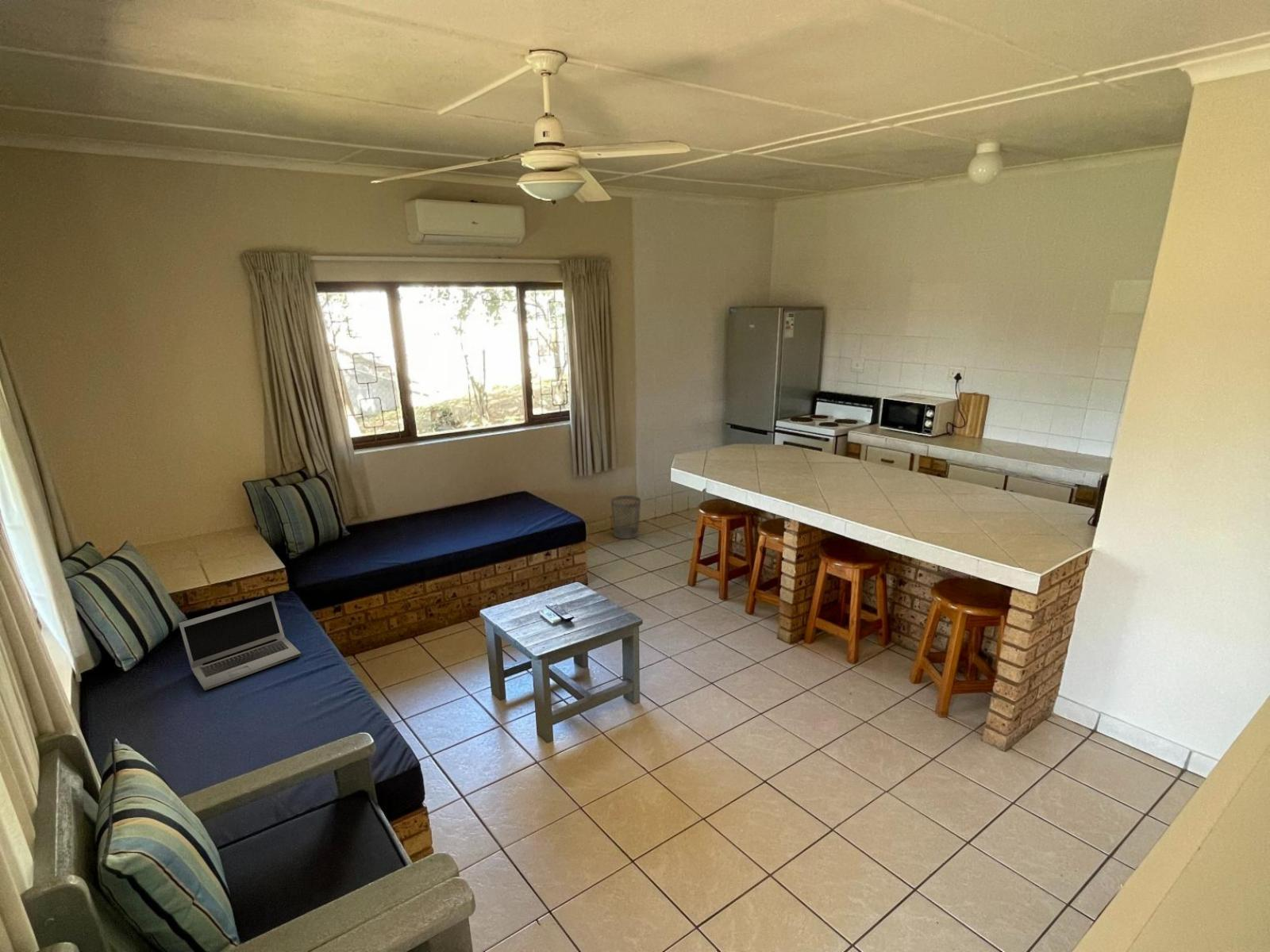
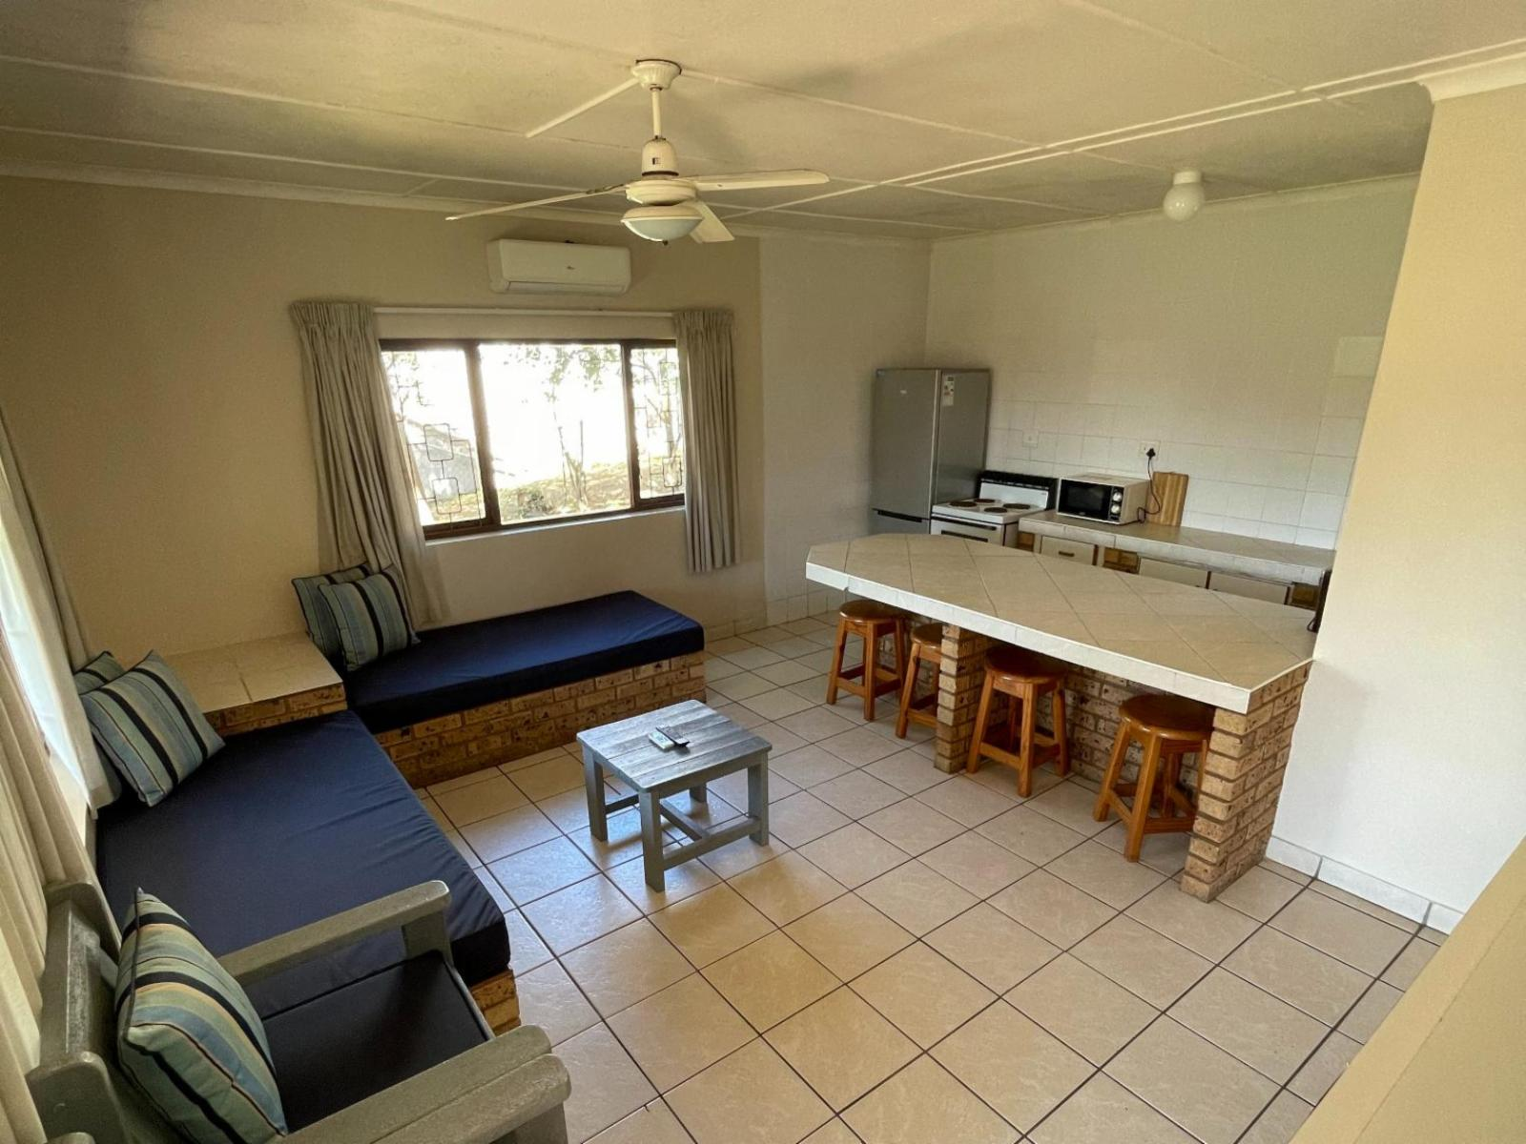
- laptop (241, 639)
- wastebasket (625, 517)
